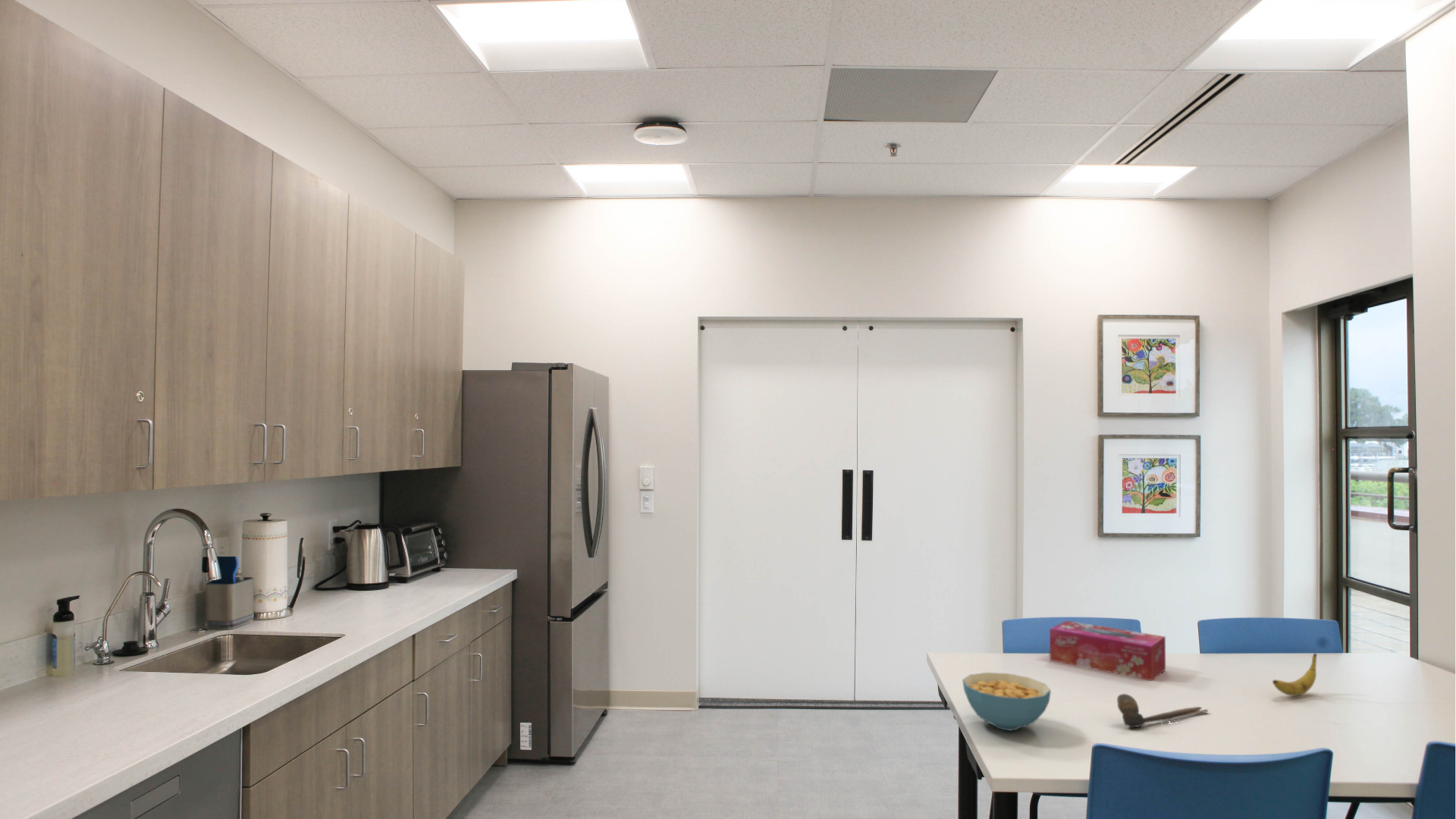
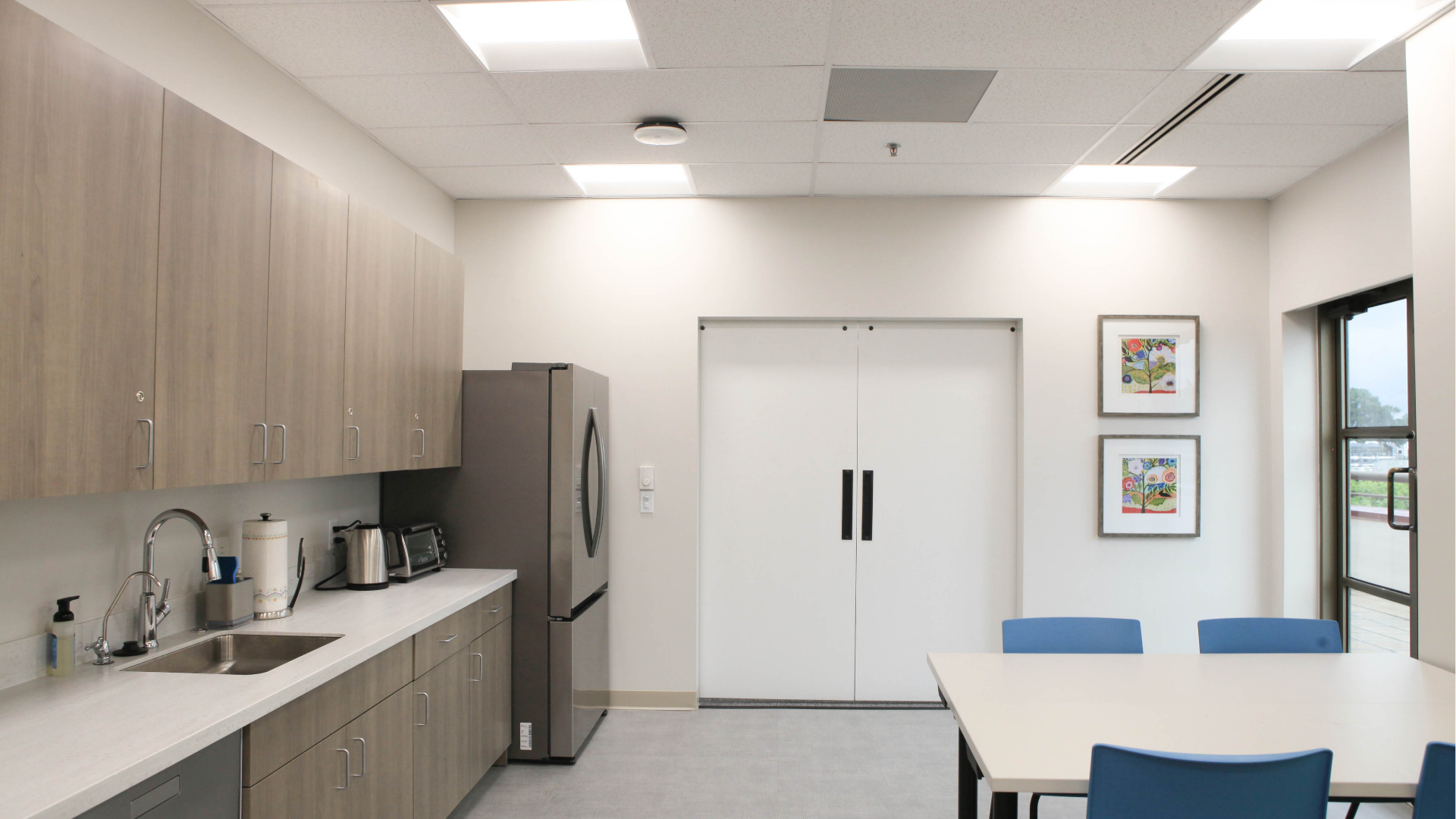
- cereal bowl (1006, 705)
- spoon (1166, 712)
- tissue box (1106, 648)
- banana (1298, 679)
